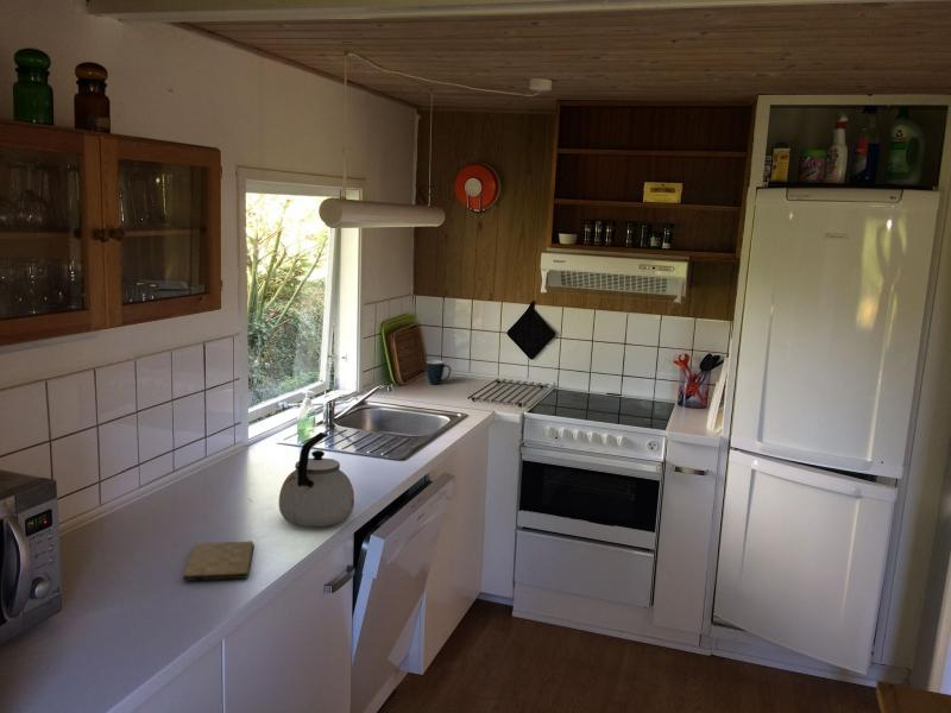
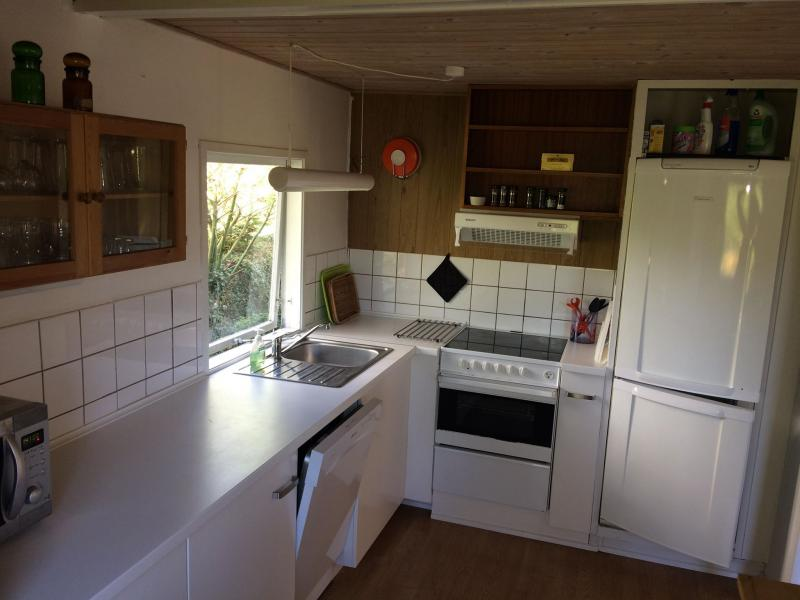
- mug (437, 372)
- kettle (317, 477)
- cutting board (220, 560)
